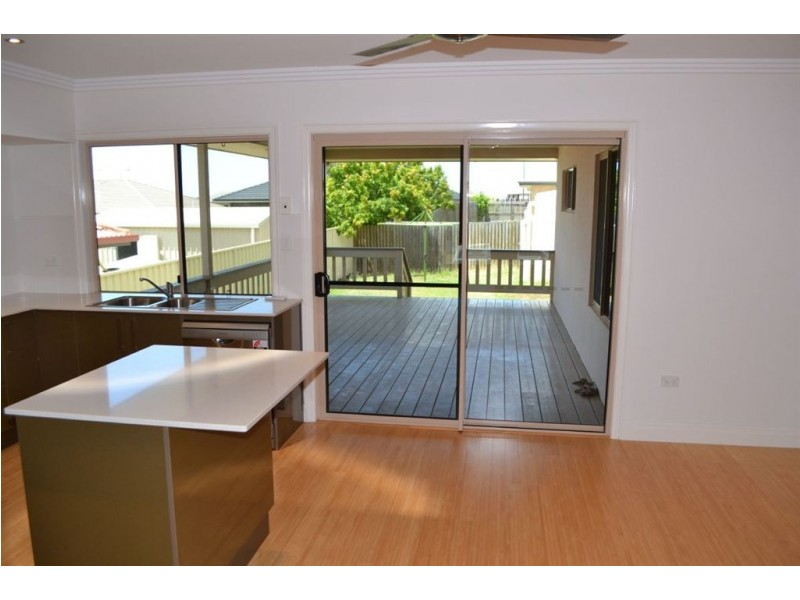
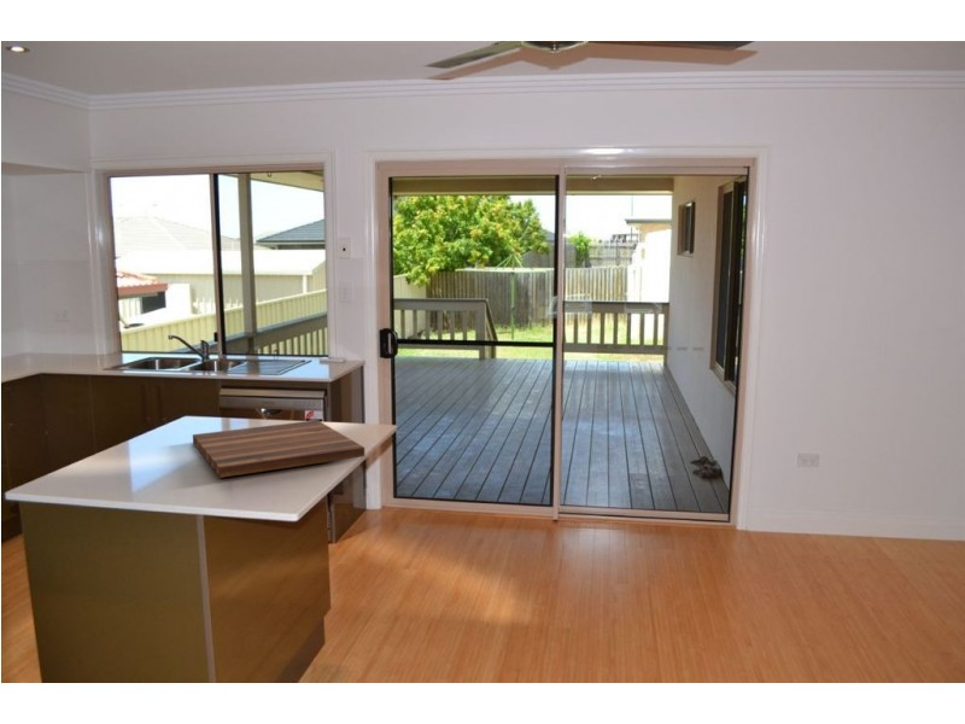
+ cutting board (275, 444)
